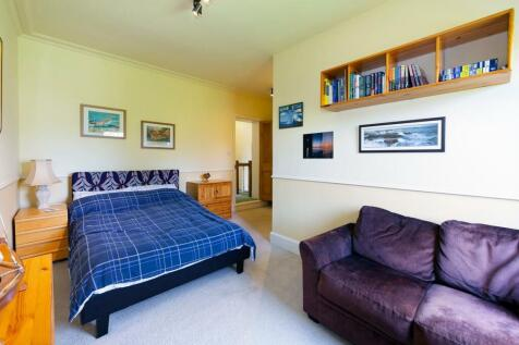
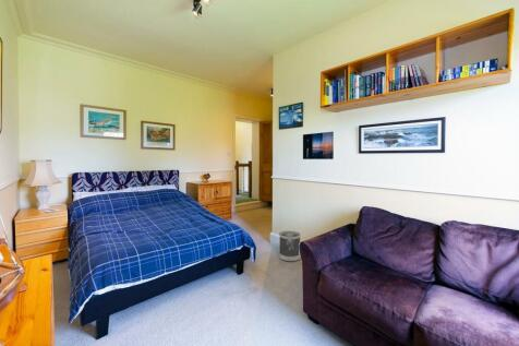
+ wastebasket (289, 246)
